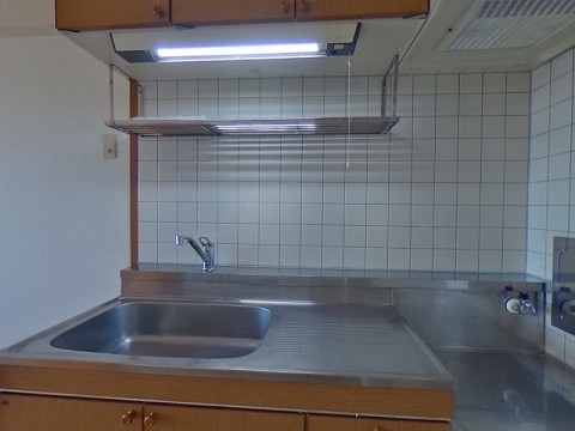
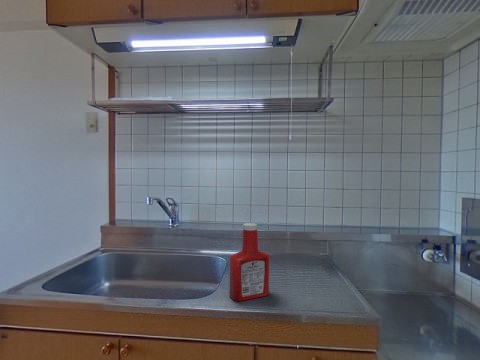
+ soap bottle (249, 259)
